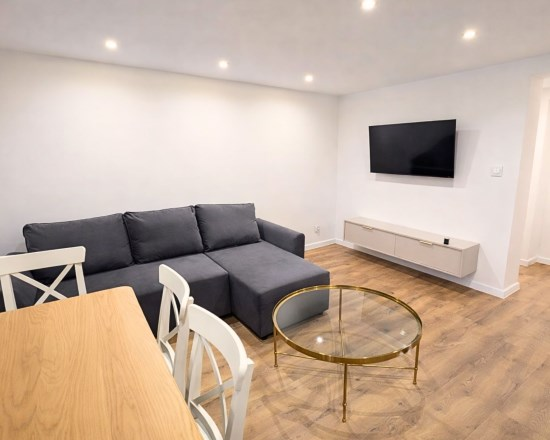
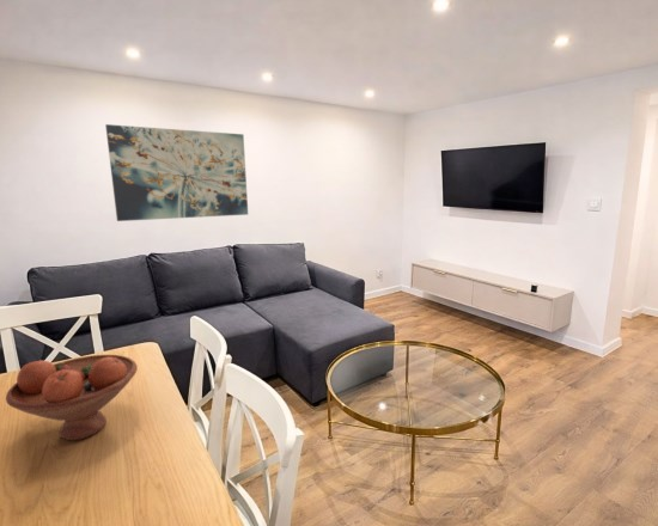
+ wall art (184, 175)
+ fruit bowl (78, 392)
